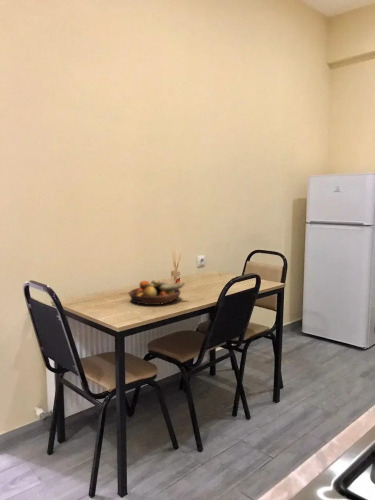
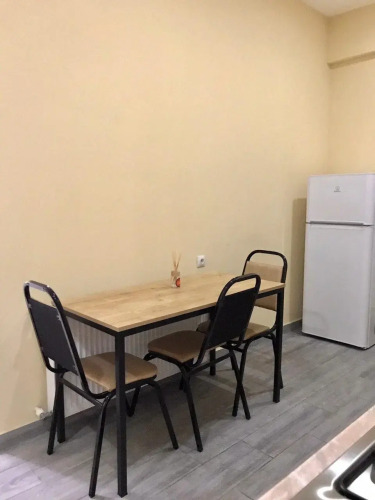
- fruit bowl (155, 289)
